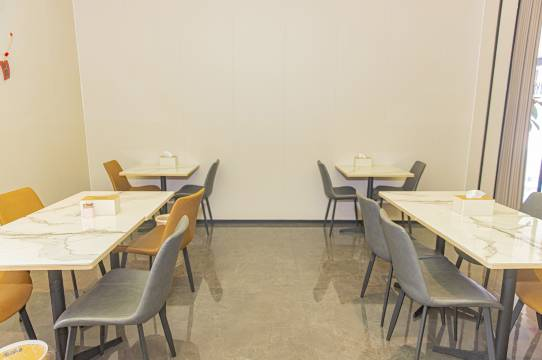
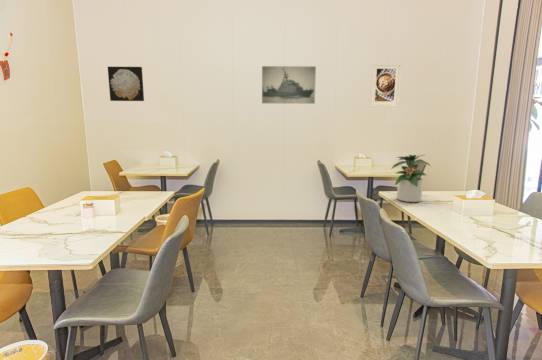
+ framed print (288, 85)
+ potted plant (409, 176)
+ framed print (385, 85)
+ wall art (126, 84)
